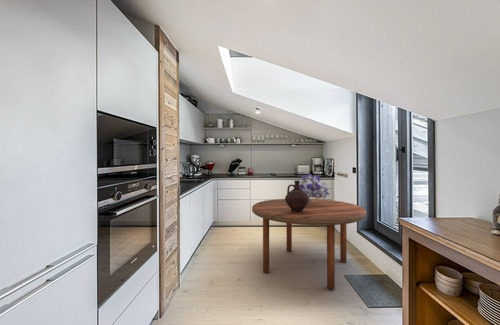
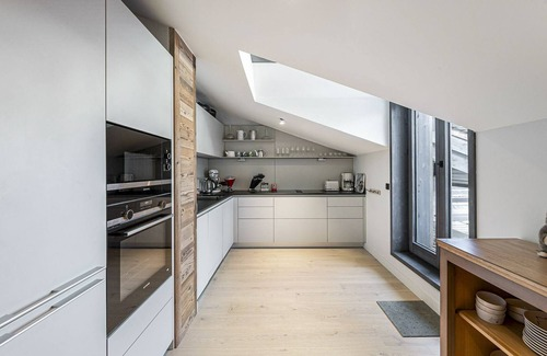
- bouquet (309, 189)
- ceramic jug (297, 195)
- dining table (306, 224)
